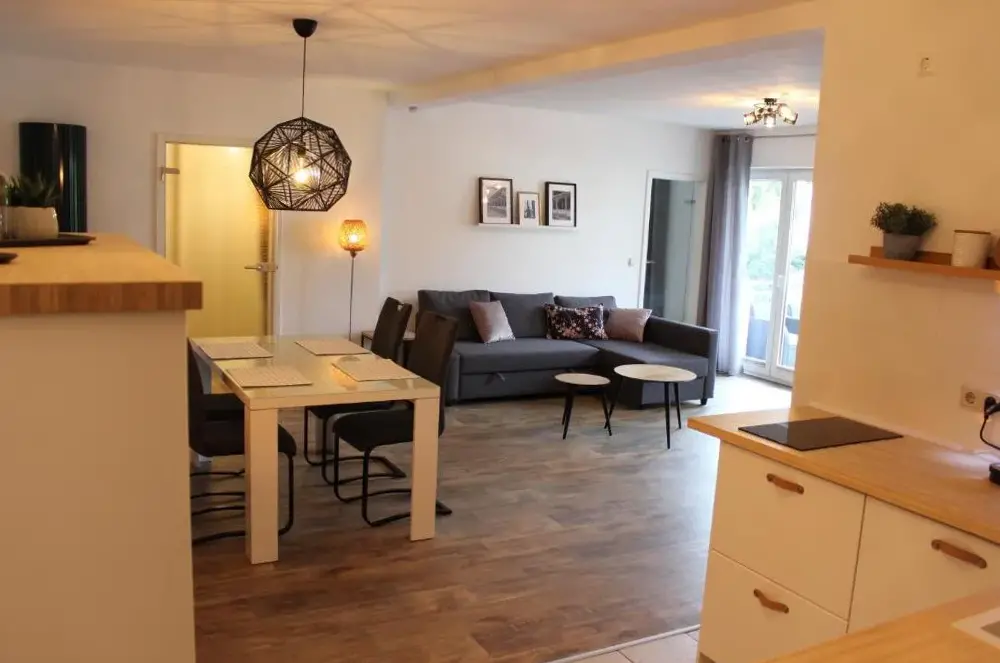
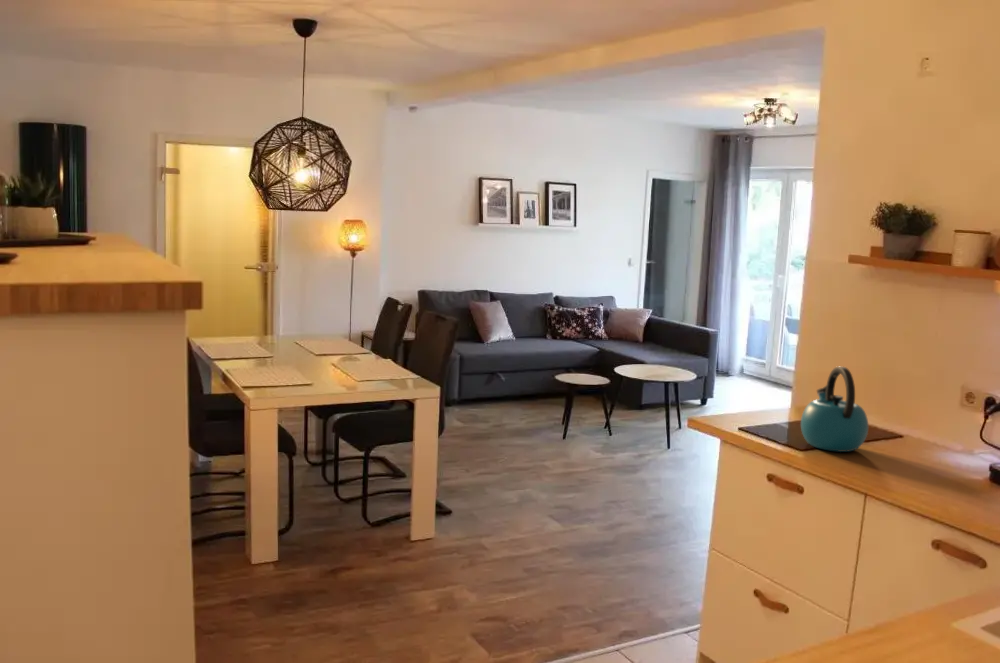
+ kettle (834, 405)
